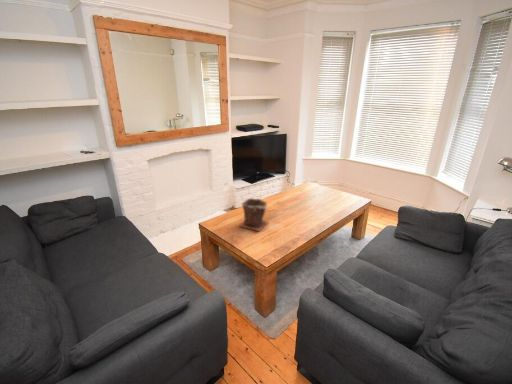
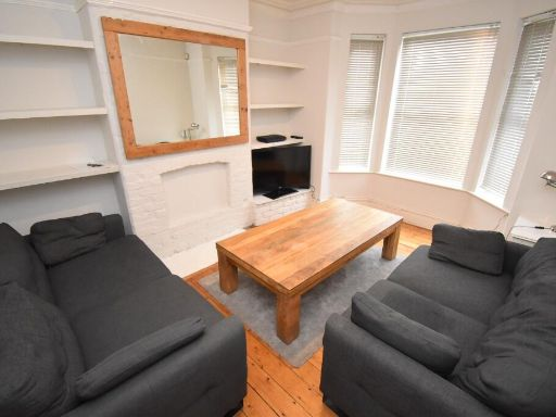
- plant pot (254, 213)
